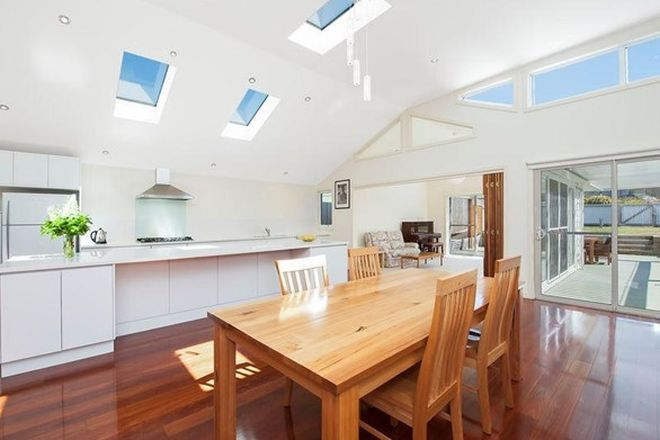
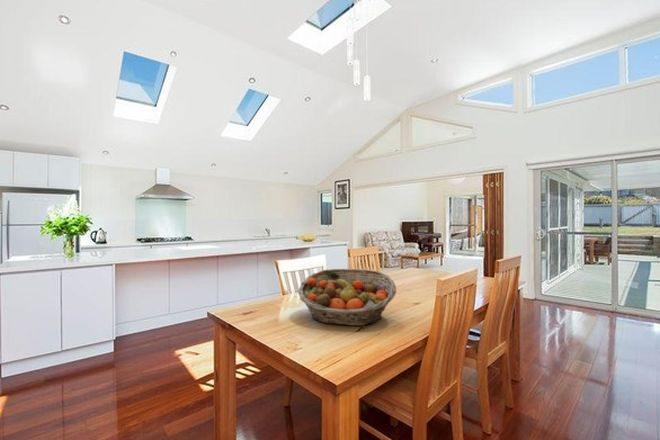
+ fruit basket (346, 294)
